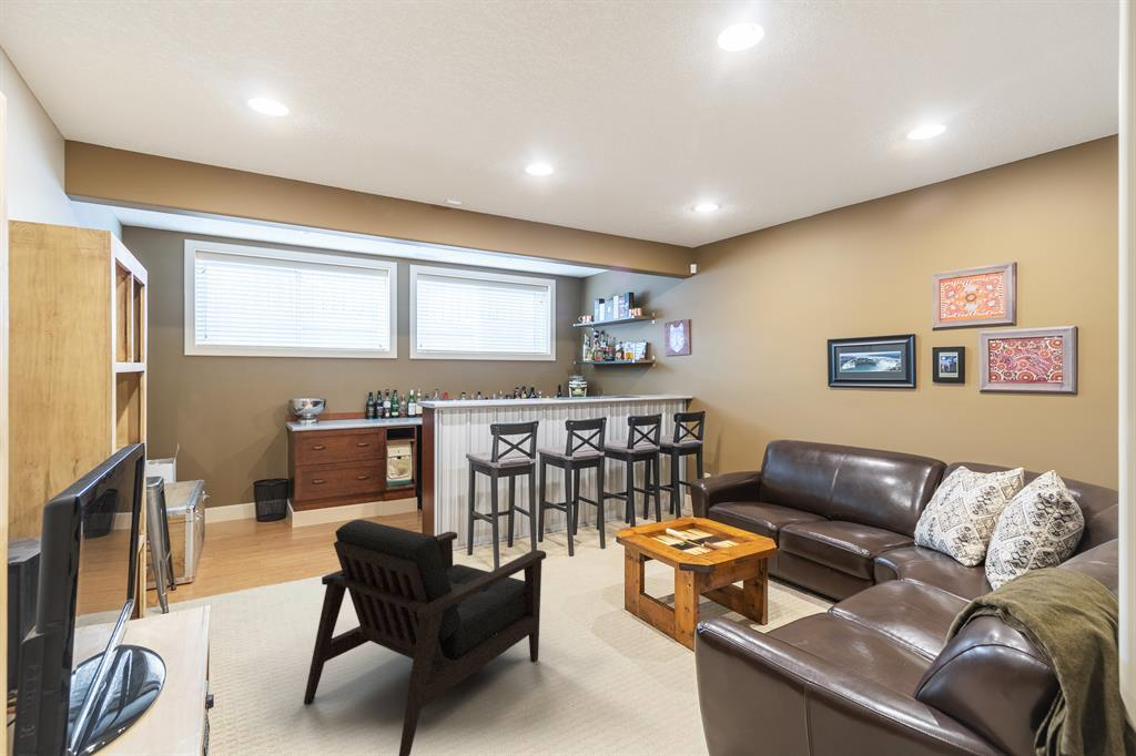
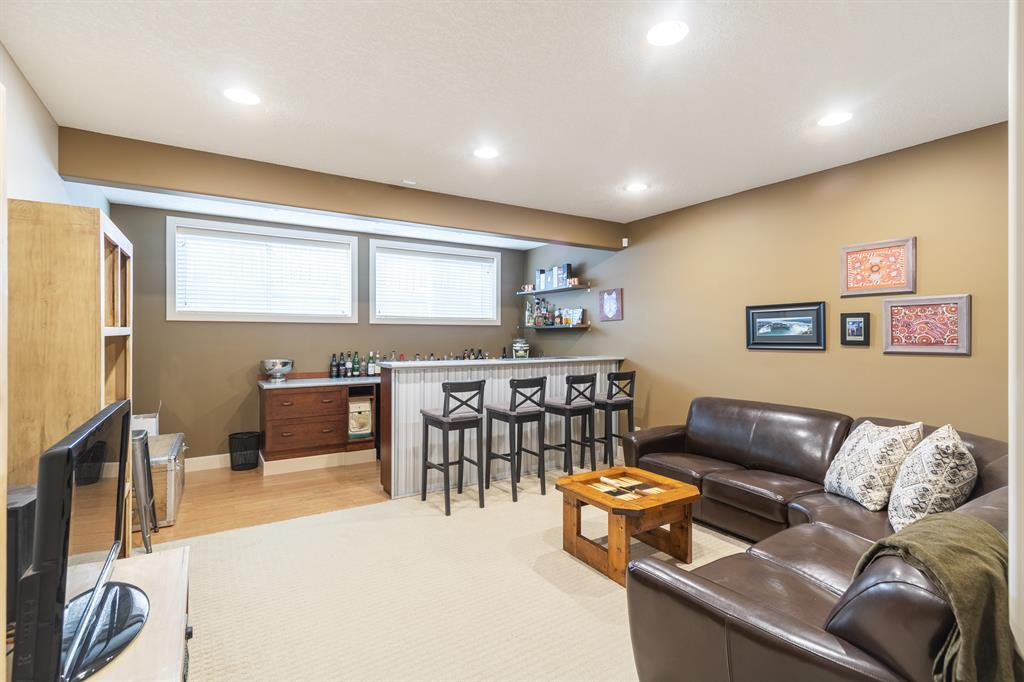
- armchair (433, 596)
